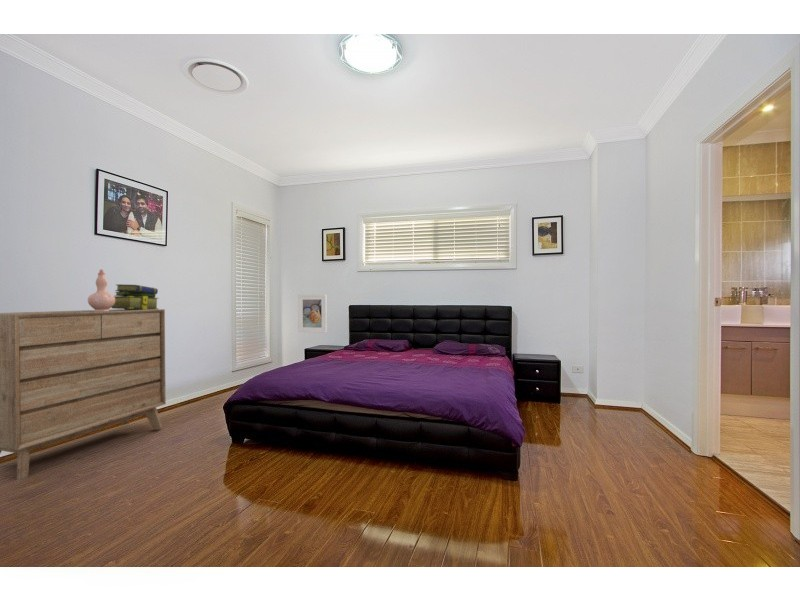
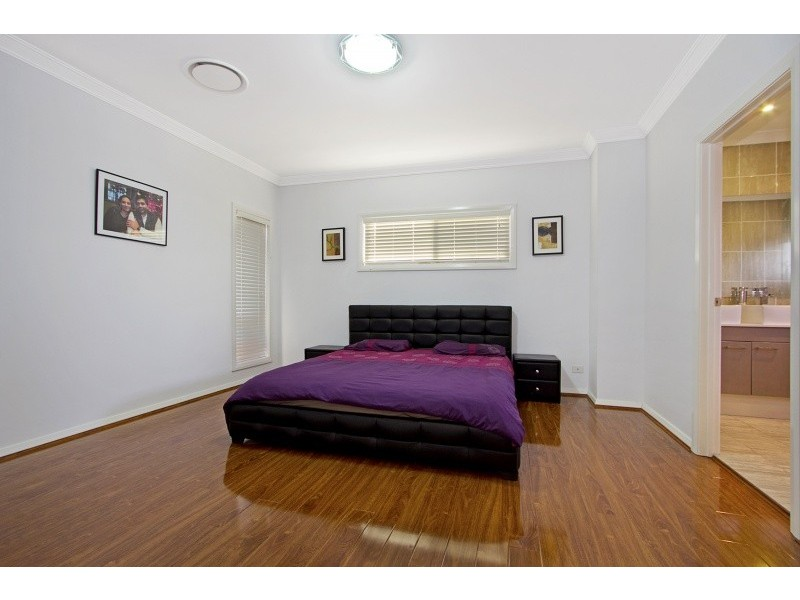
- dresser (82, 378)
- vase (101, 289)
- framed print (312, 313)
- stack of books (135, 297)
